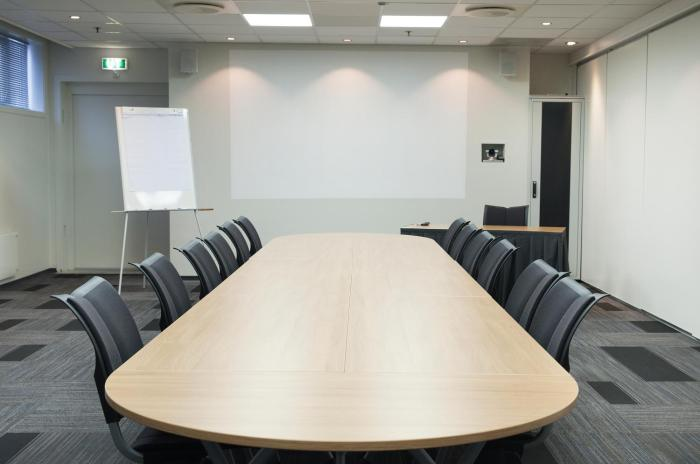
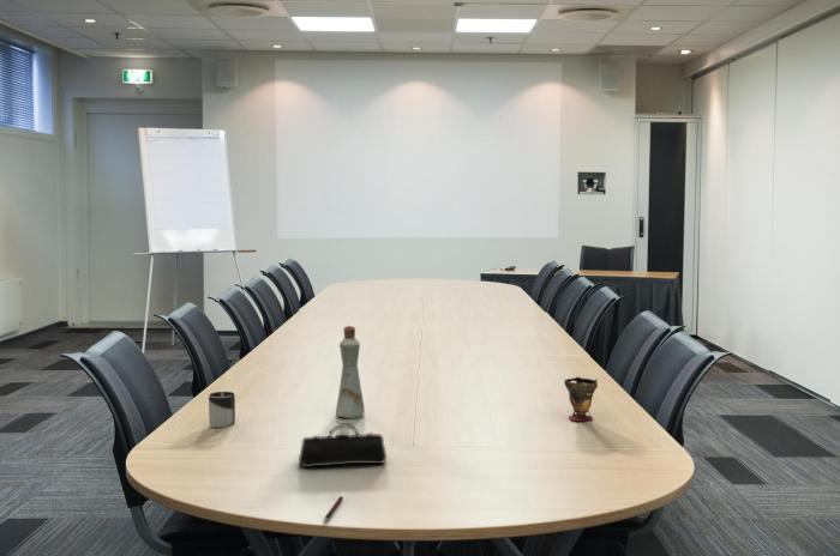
+ bottle (349, 370)
+ pen (332, 508)
+ pencil case (342, 442)
+ cup (223, 407)
+ cup (580, 398)
